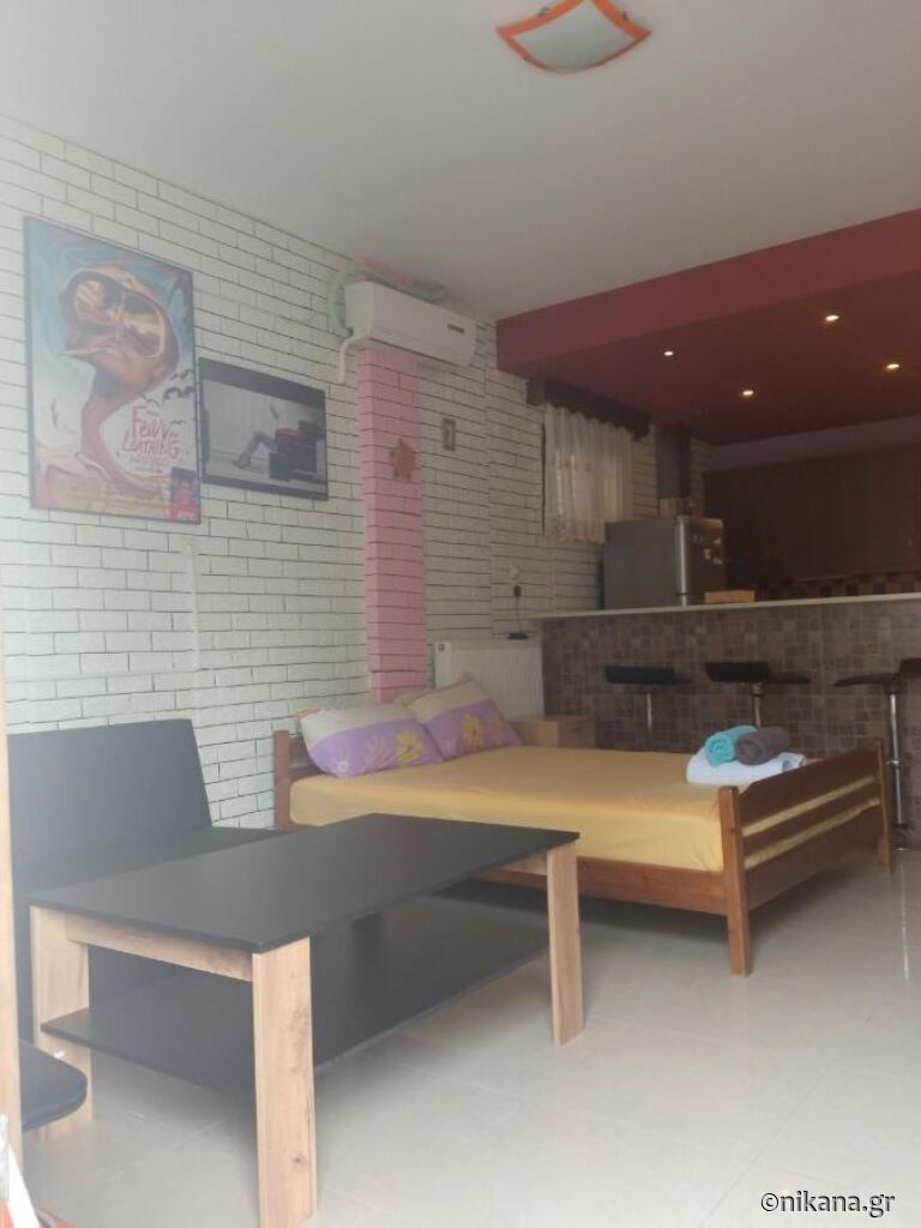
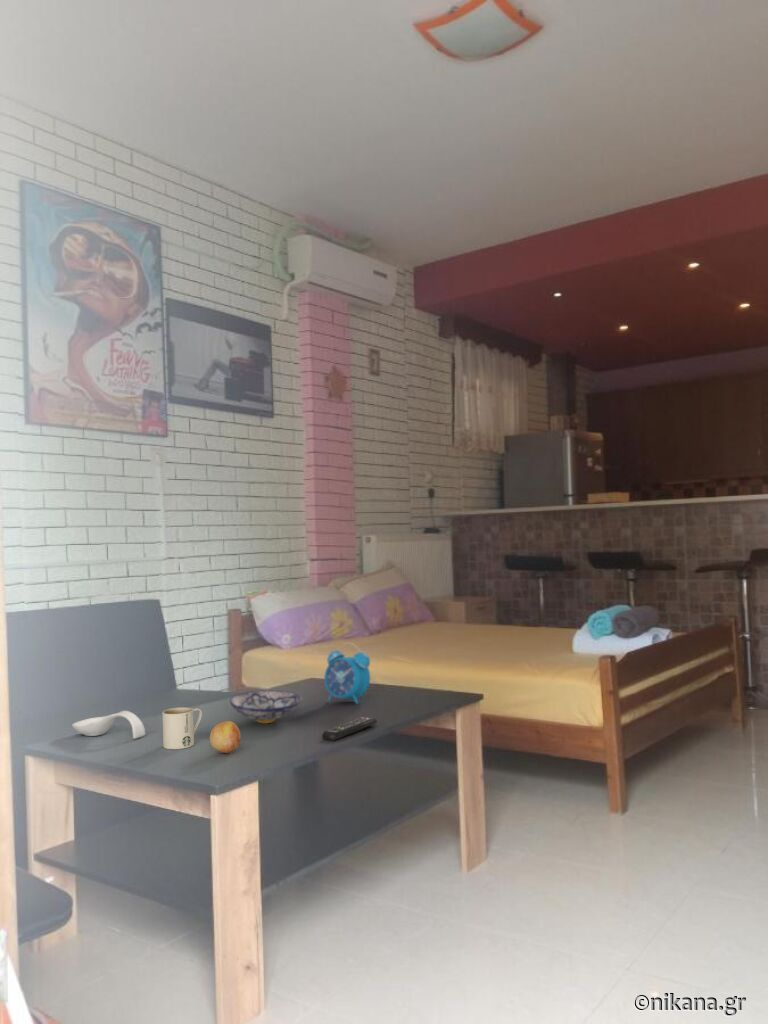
+ bowl (266, 709)
+ mug (183, 726)
+ spoon rest (109, 722)
+ alarm clock (346, 672)
+ remote control (350, 728)
+ fruit (225, 737)
